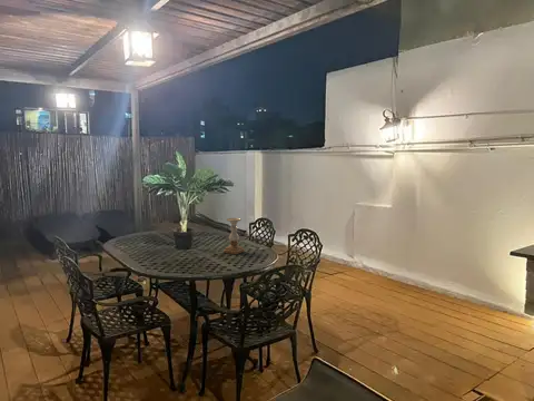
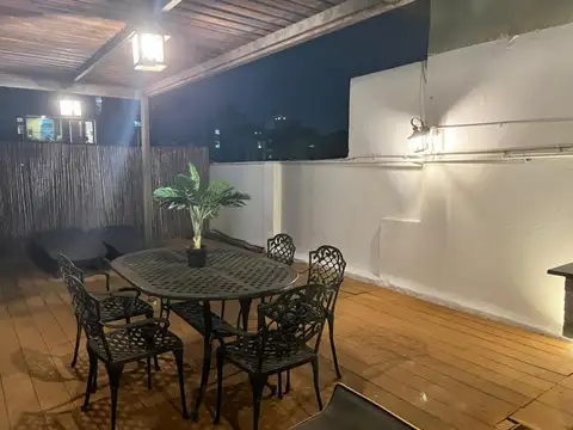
- candle holder (234, 235)
